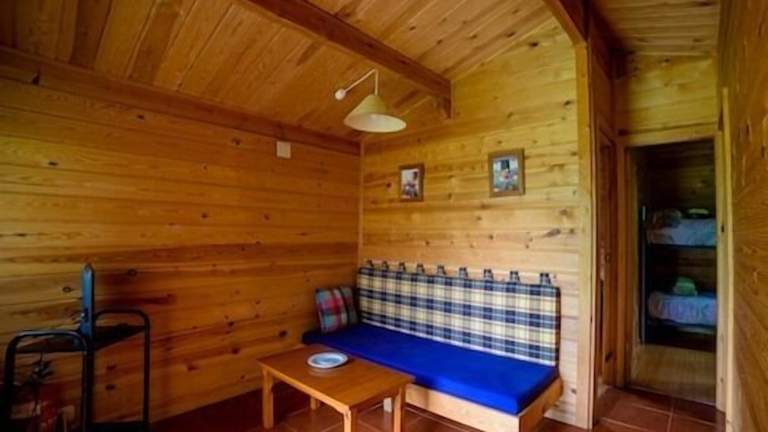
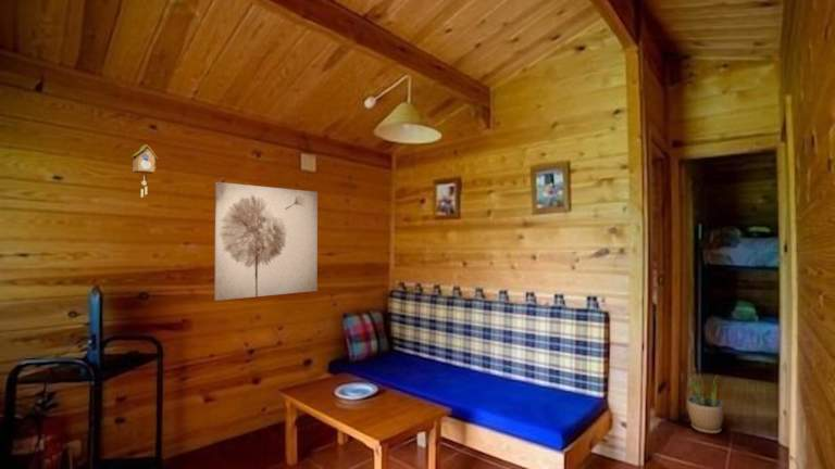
+ potted plant (705, 400)
+ wall art (270, 241)
+ cuckoo clock (144, 172)
